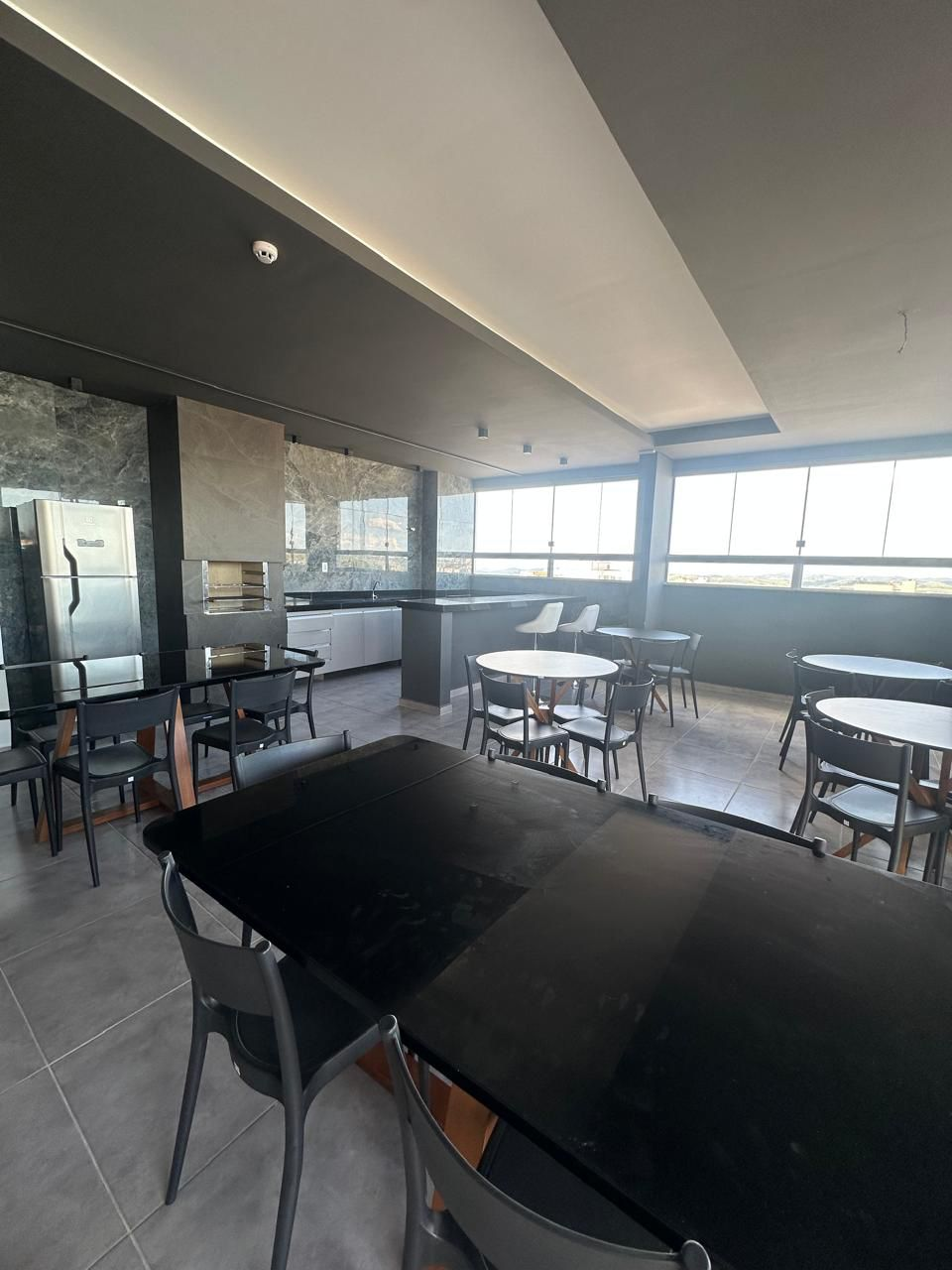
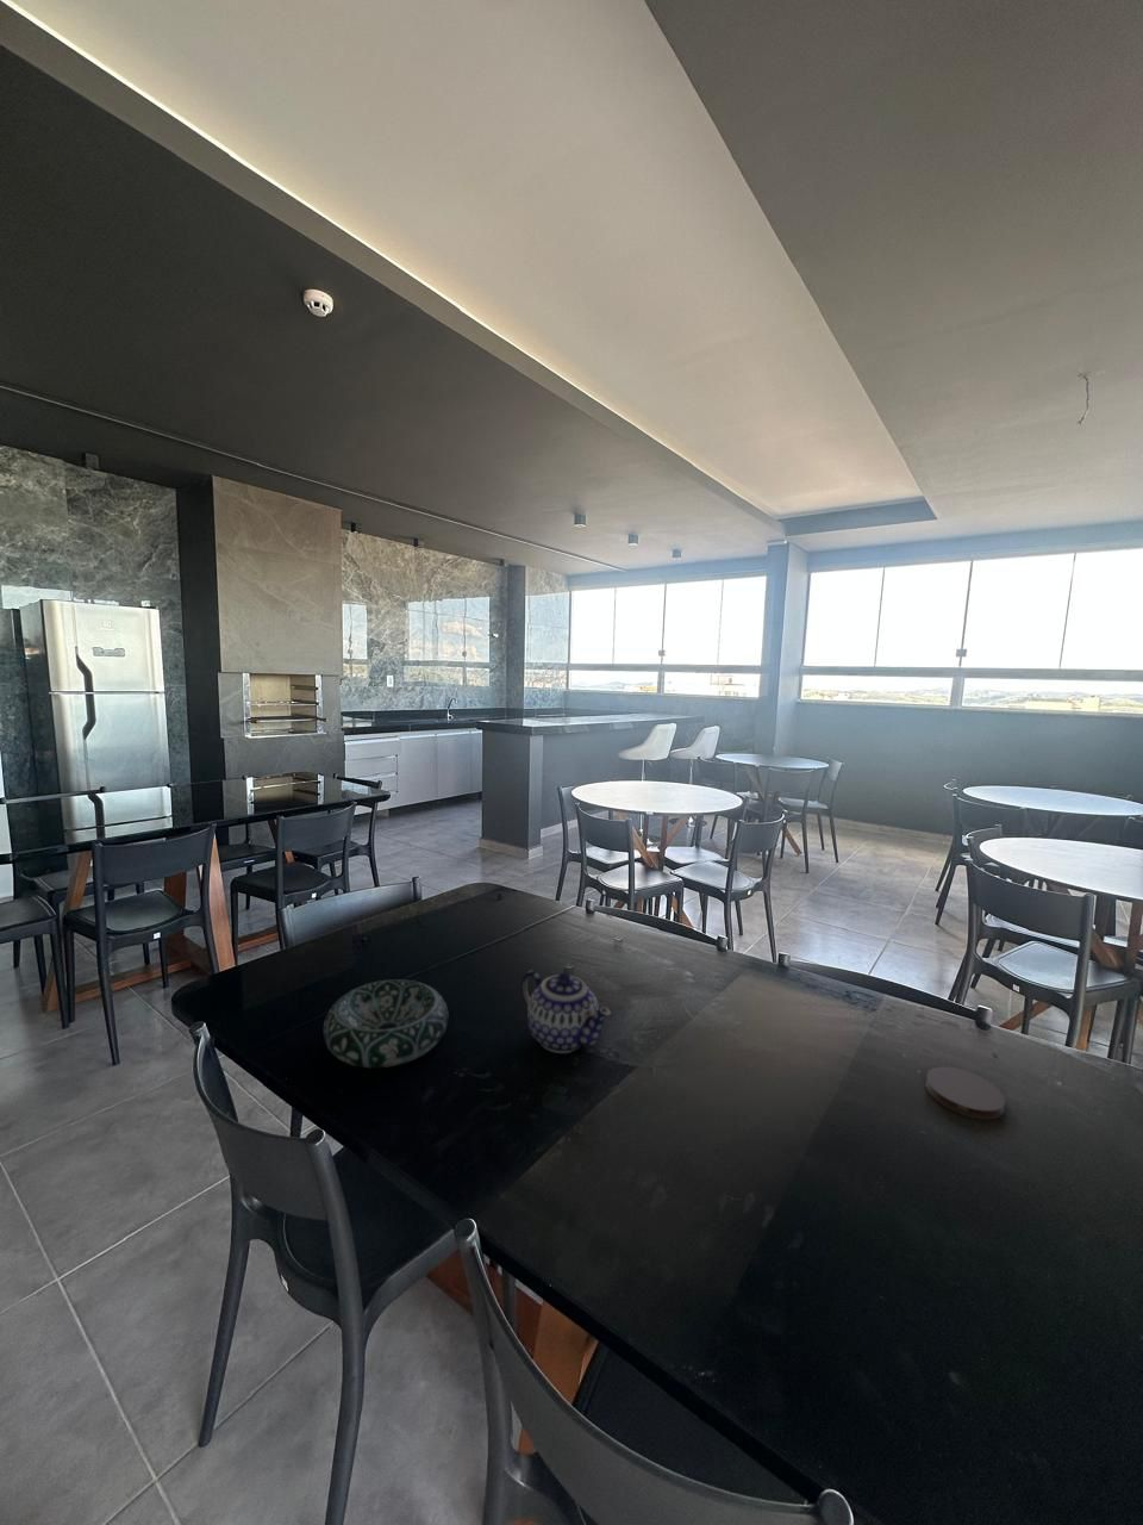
+ teapot (563, 1006)
+ coaster (963, 1092)
+ decorative bowl (387, 1021)
